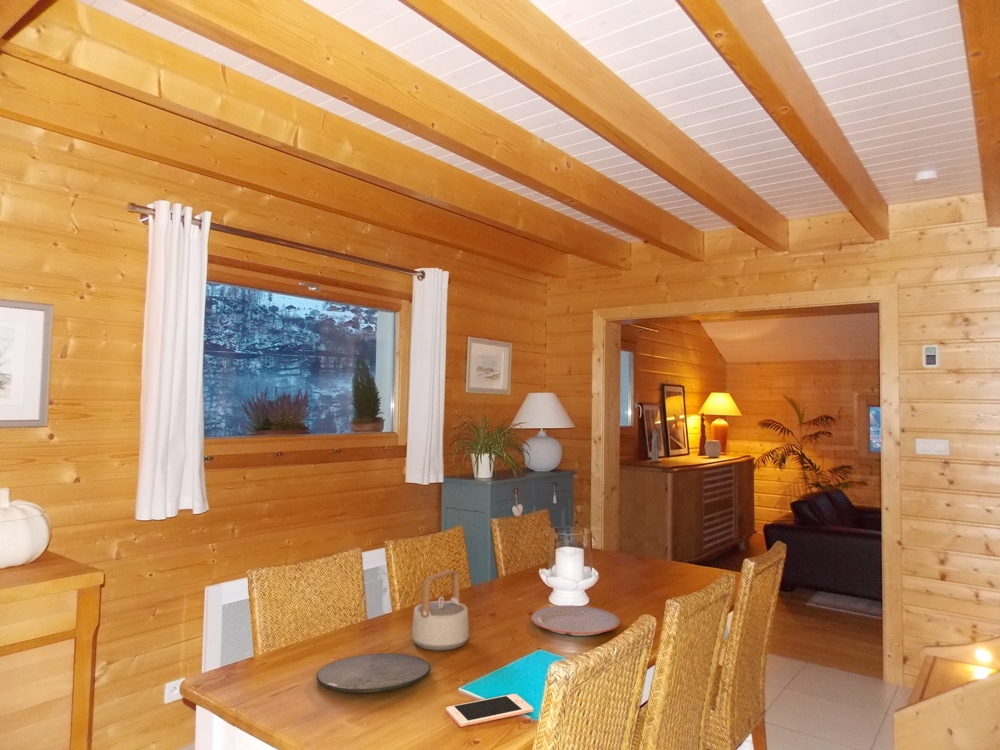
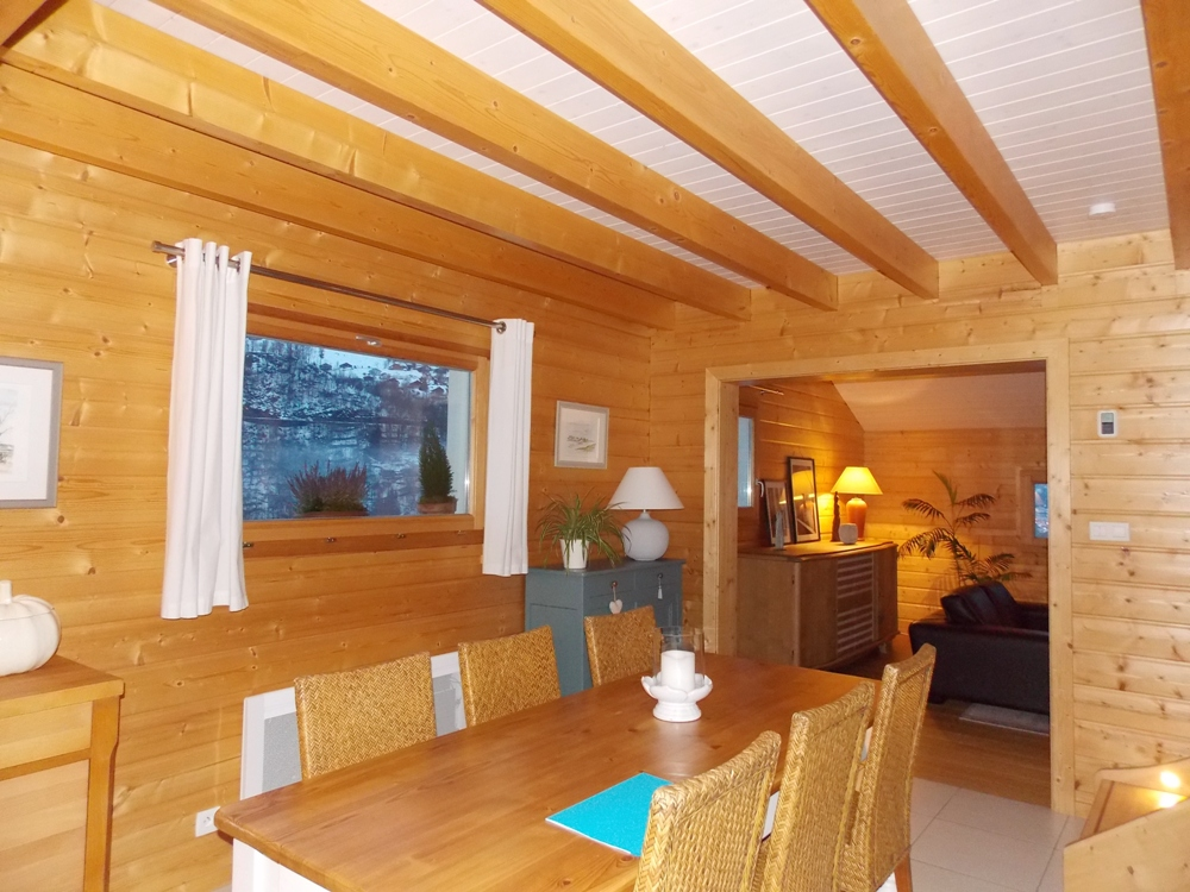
- cell phone (489, 709)
- plate (575, 621)
- plate (374, 671)
- teapot (444, 606)
